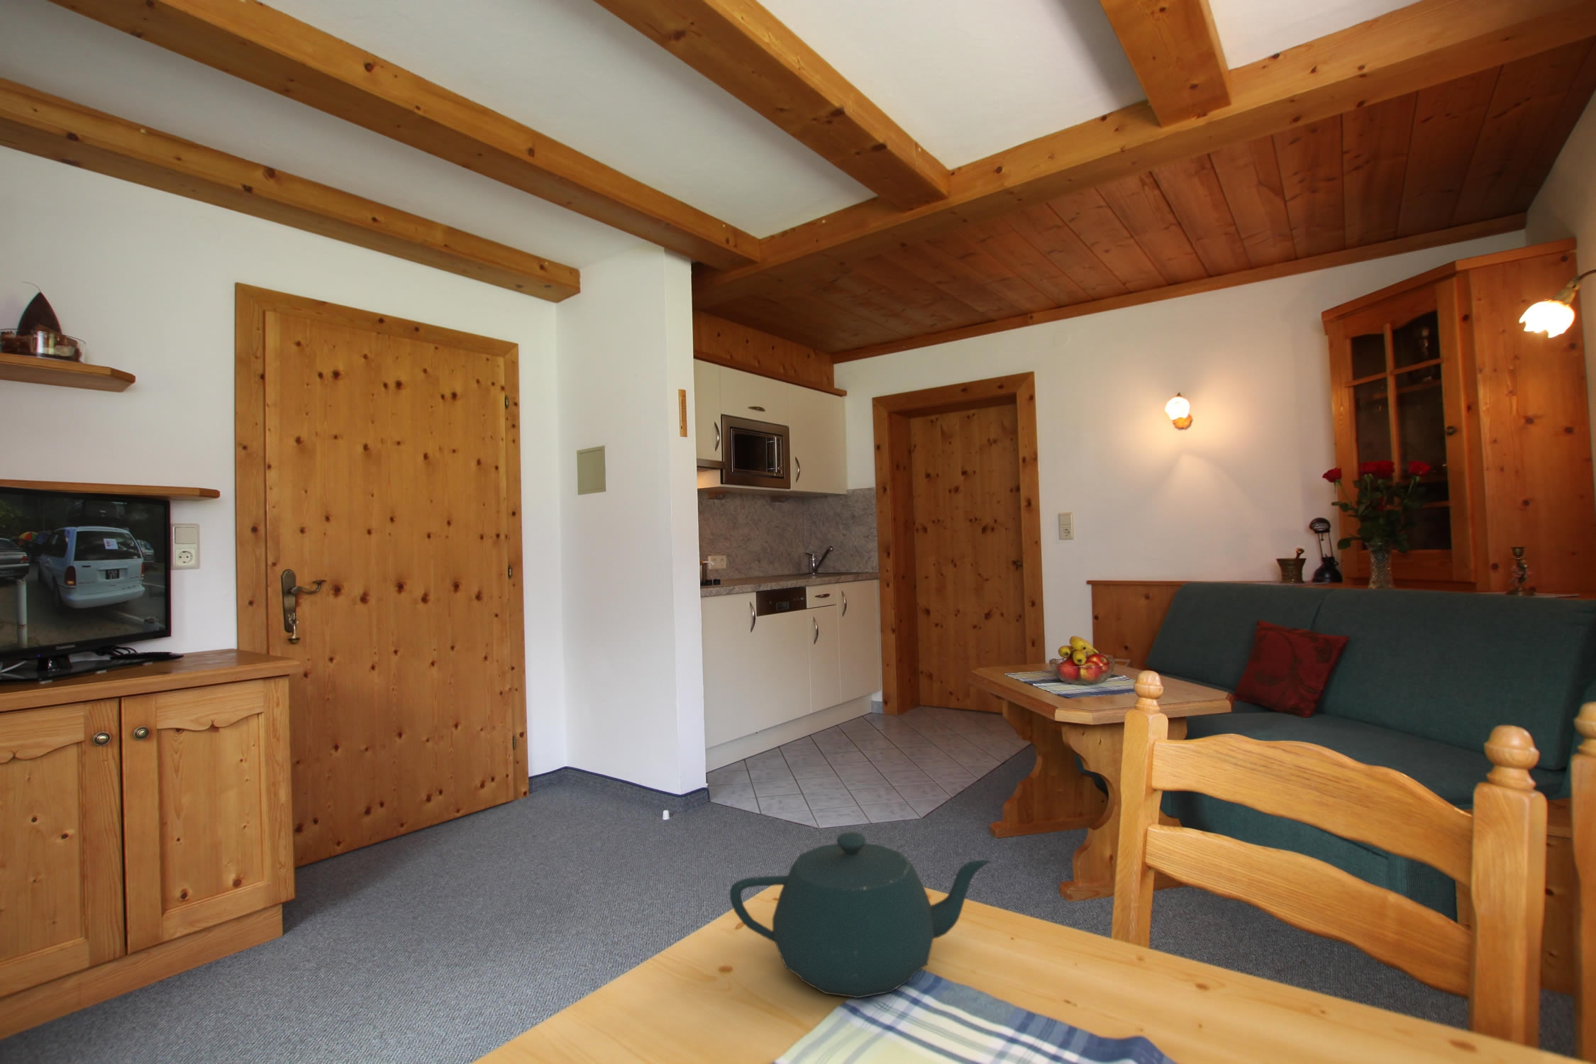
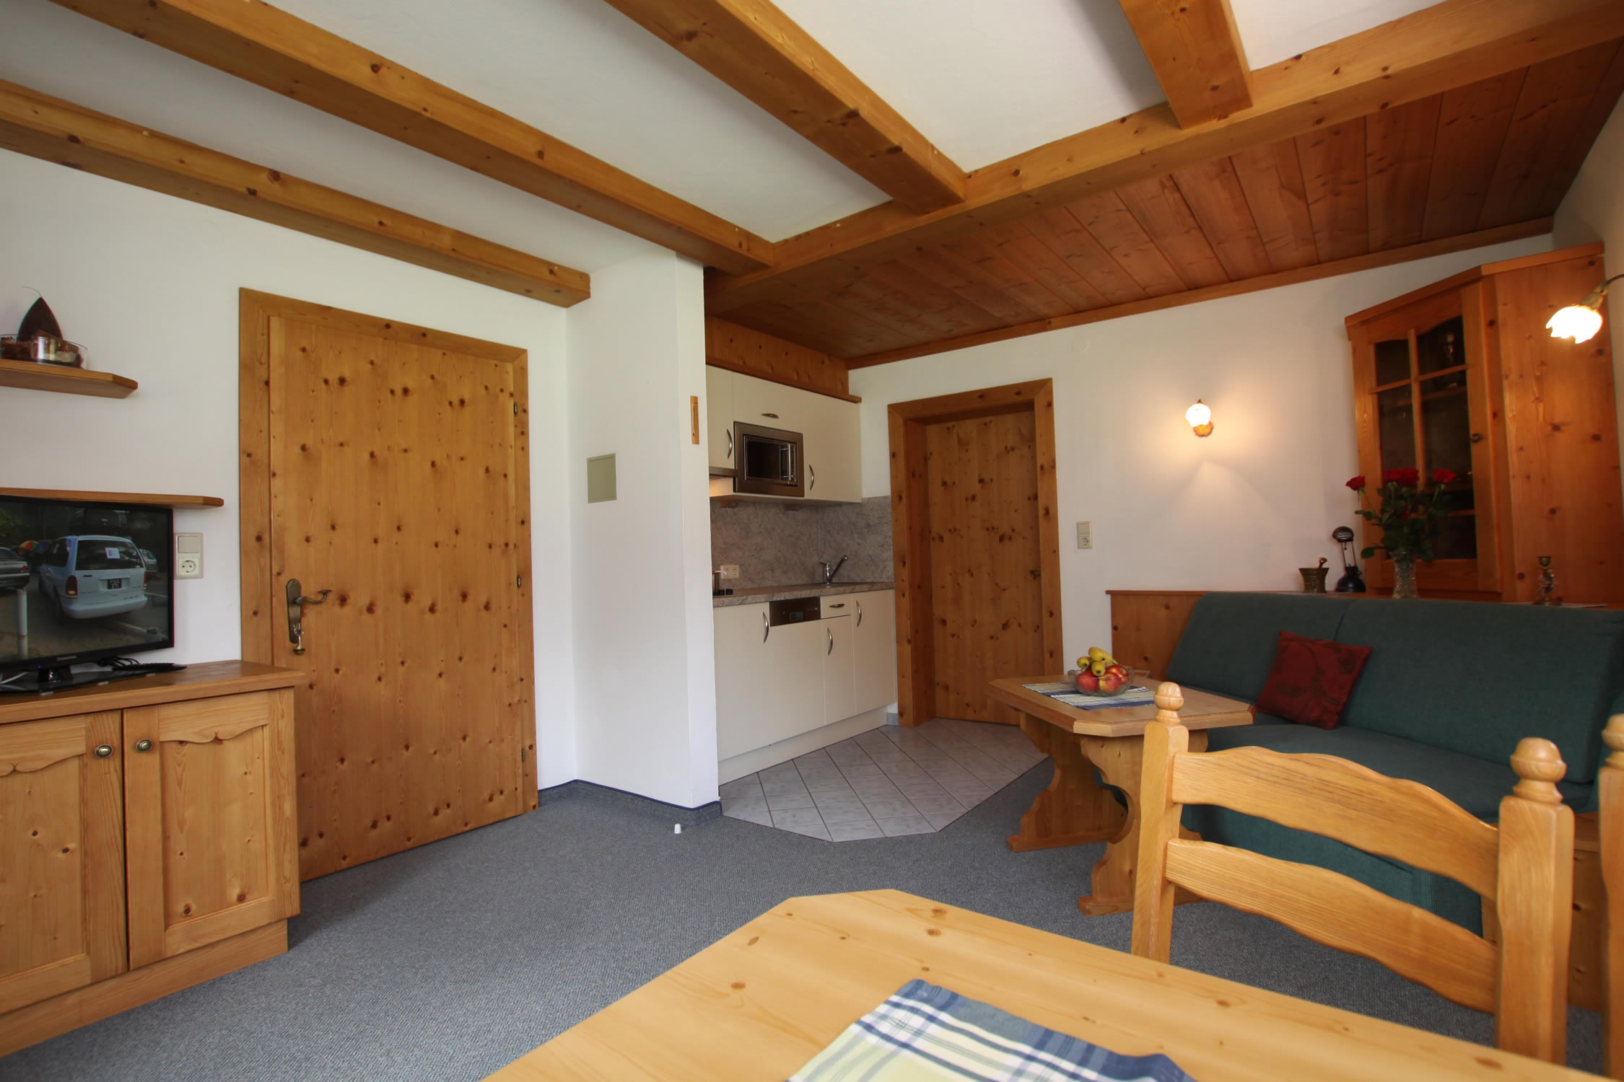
- teapot (861, 901)
